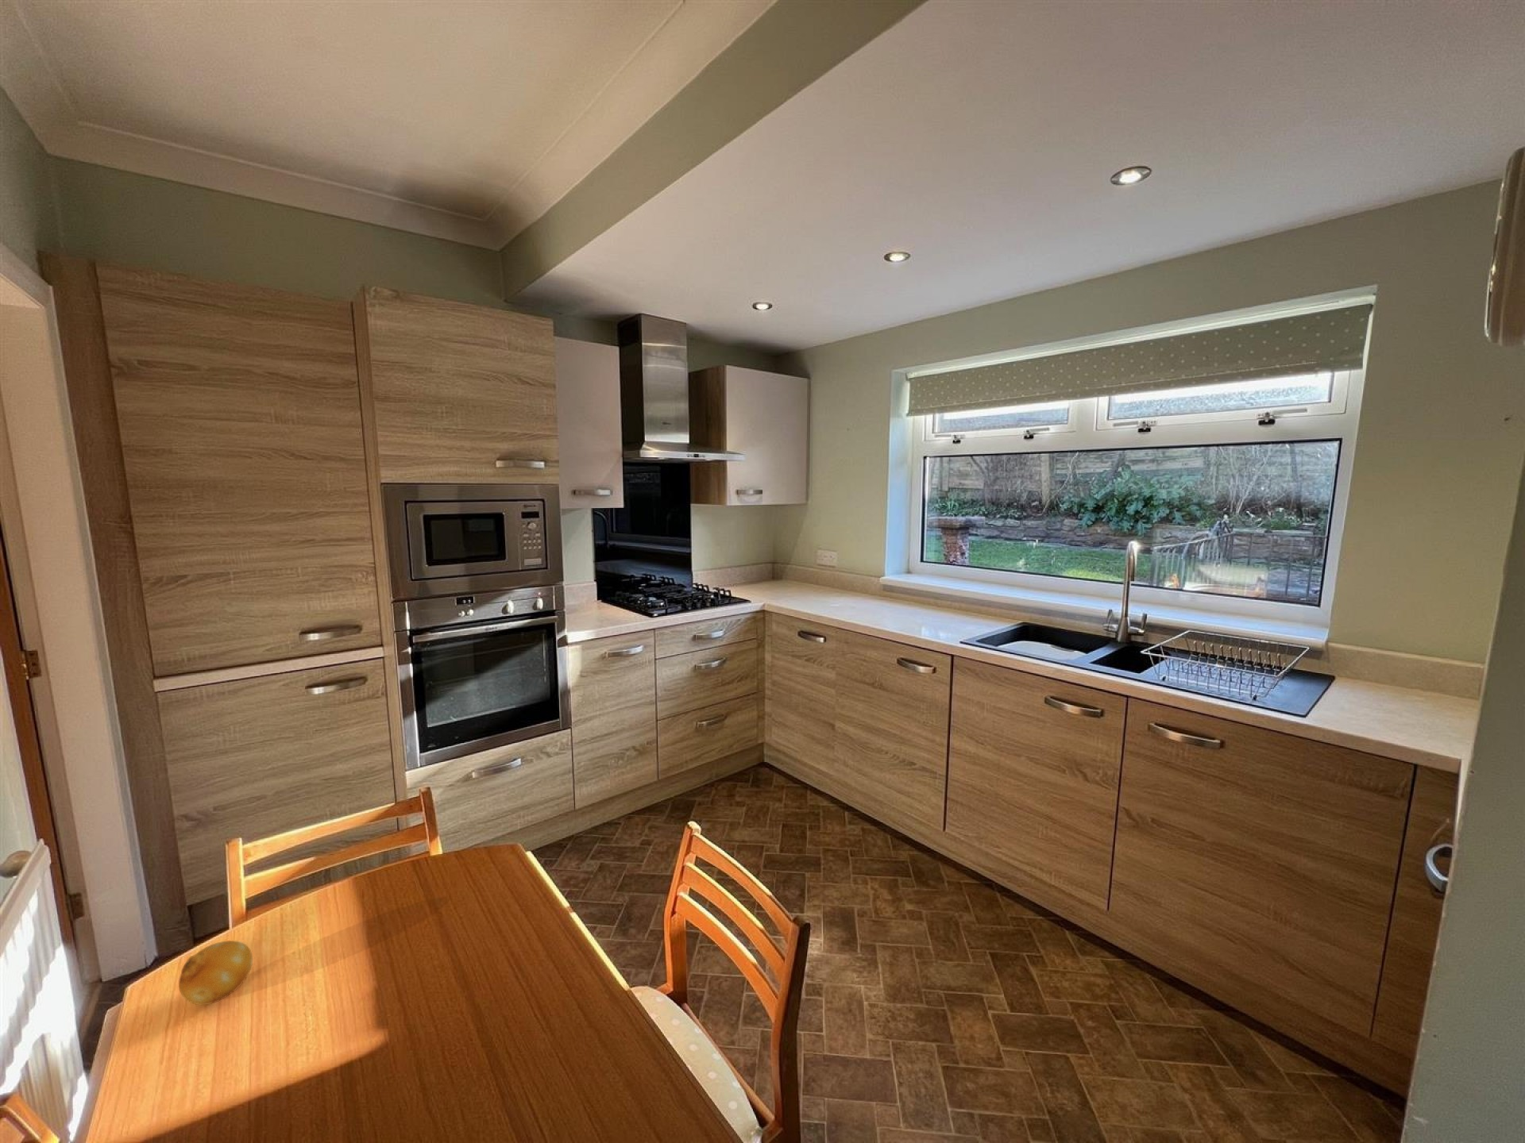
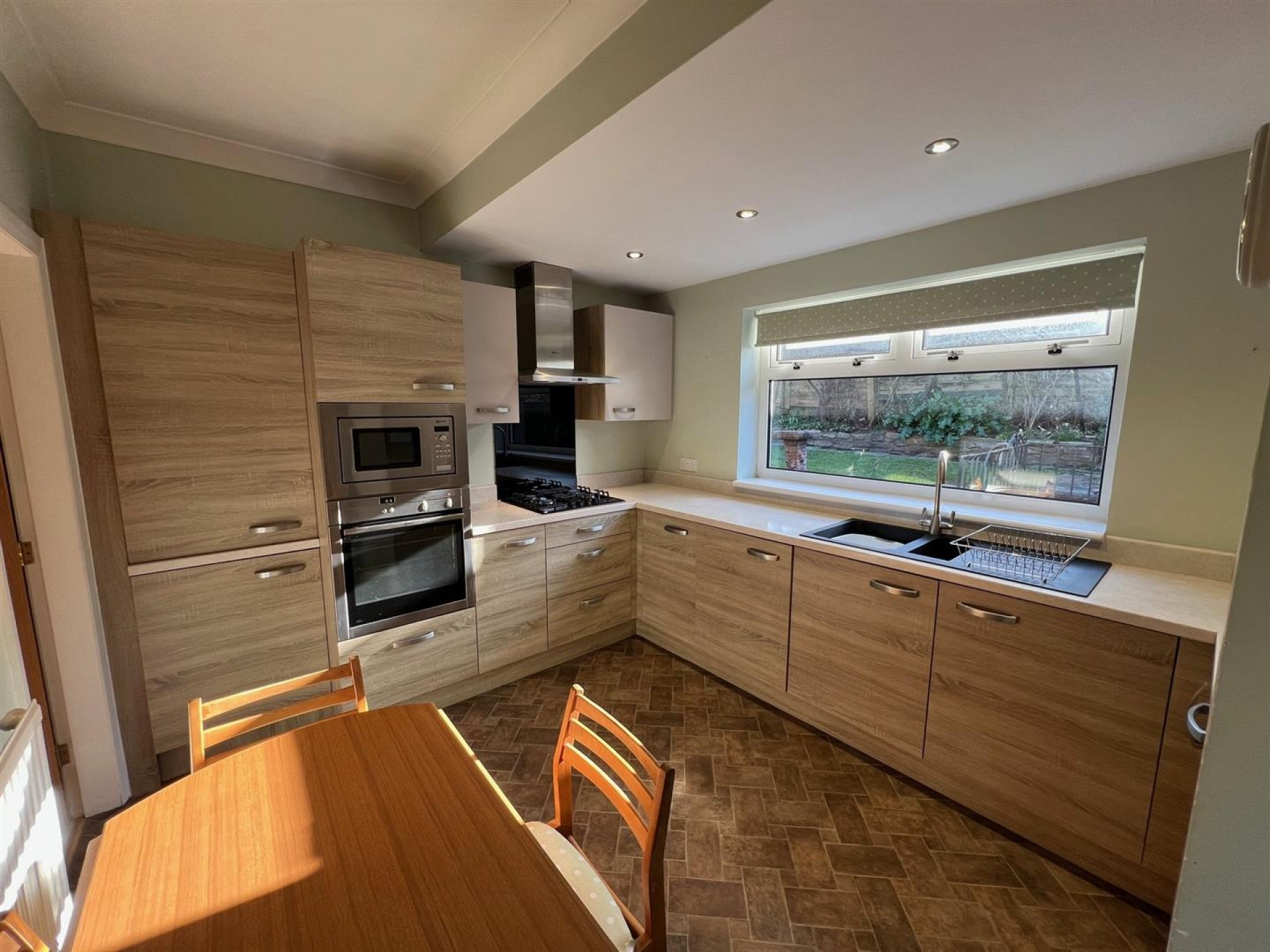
- fruit (217, 971)
